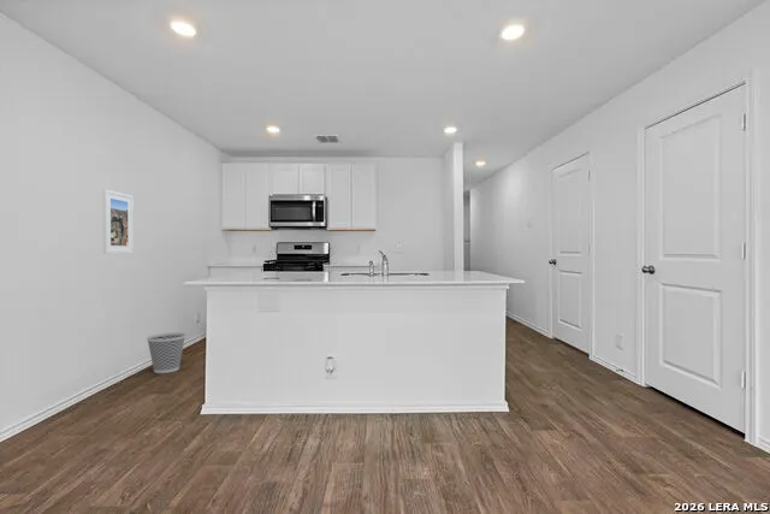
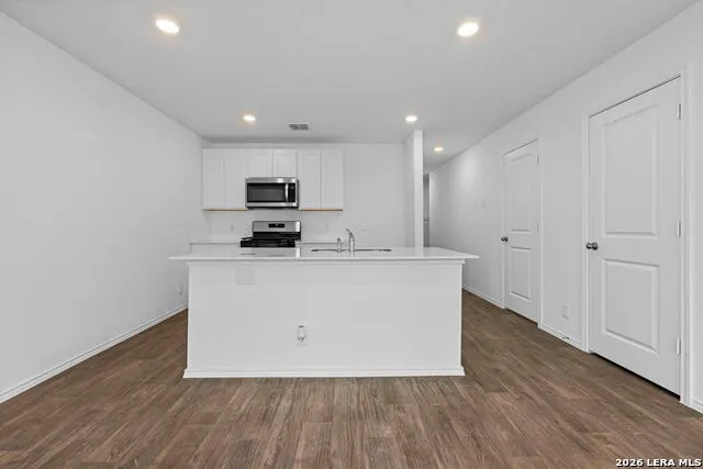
- wastebasket (166, 353)
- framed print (118, 223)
